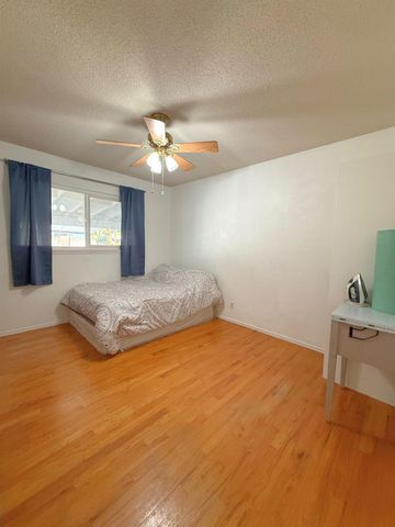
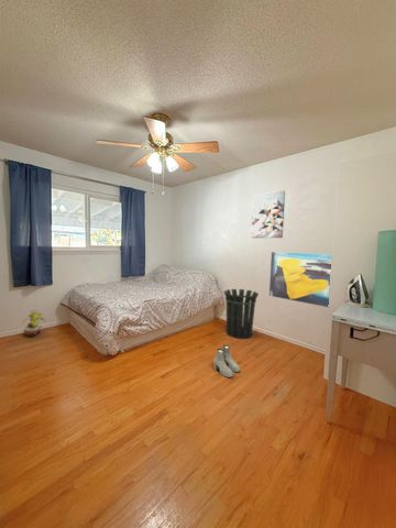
+ wall art (306, 277)
+ waste bin (240, 312)
+ potted plant (34, 322)
+ wall art (266, 216)
+ boots (226, 359)
